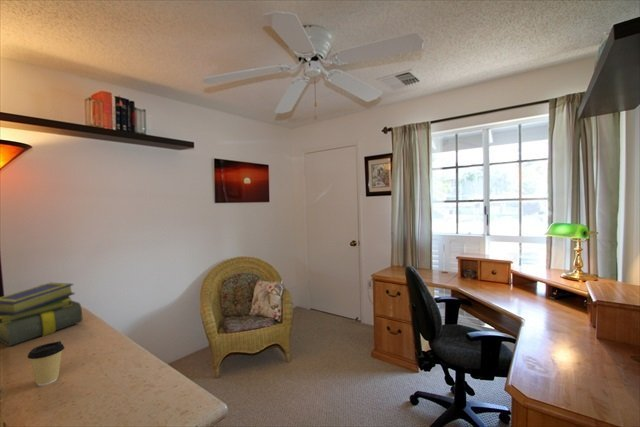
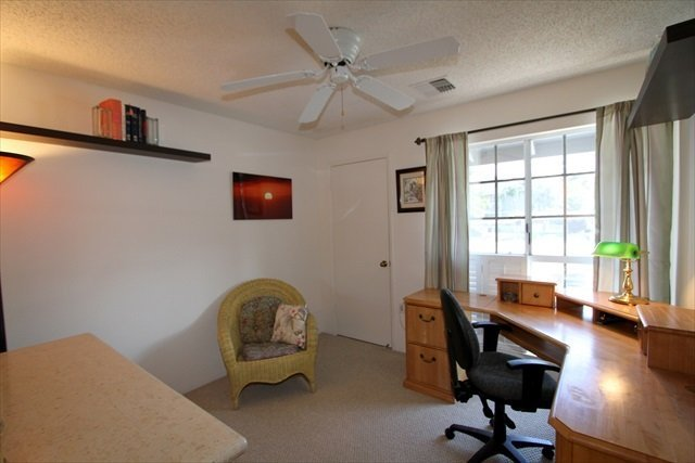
- stack of books (36, 310)
- coffee cup (46, 363)
